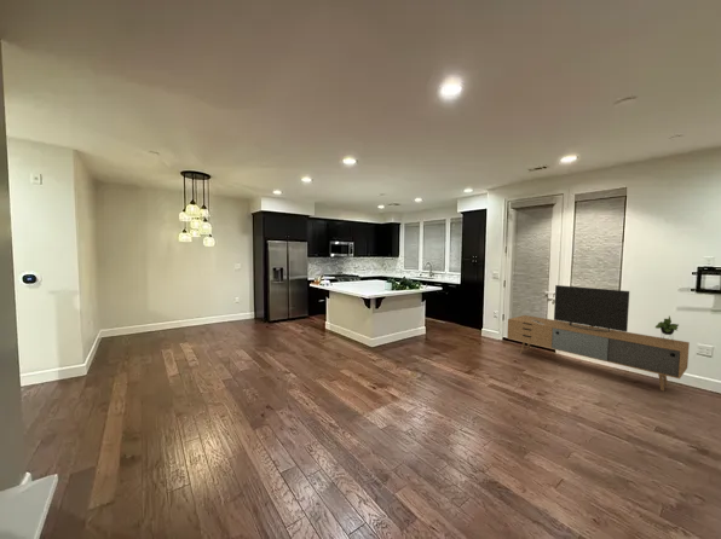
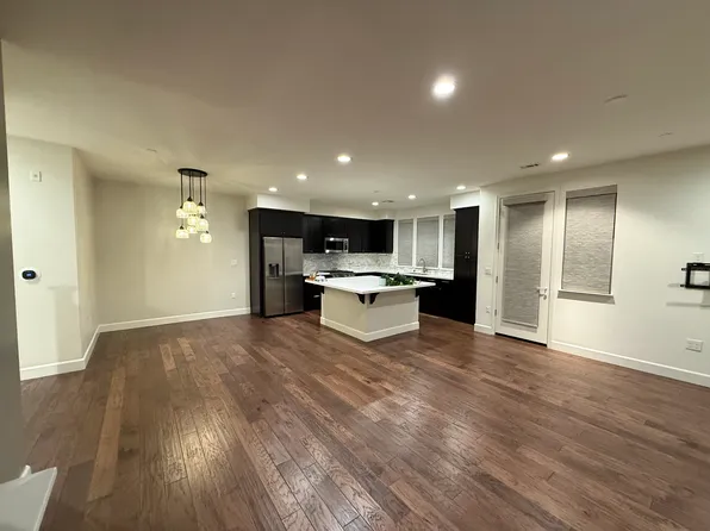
- media console (586, 328)
